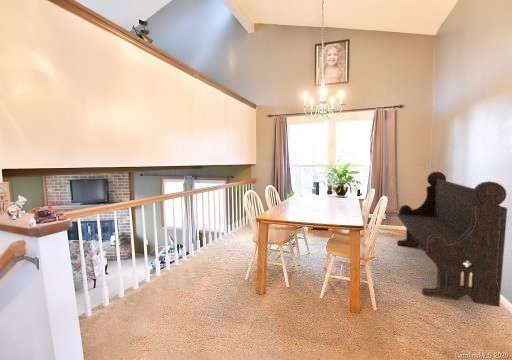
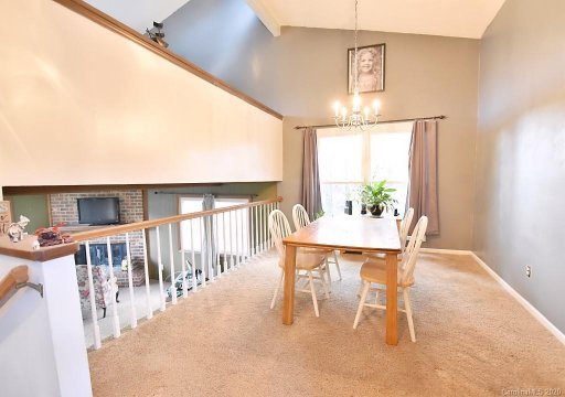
- bench (436, 221)
